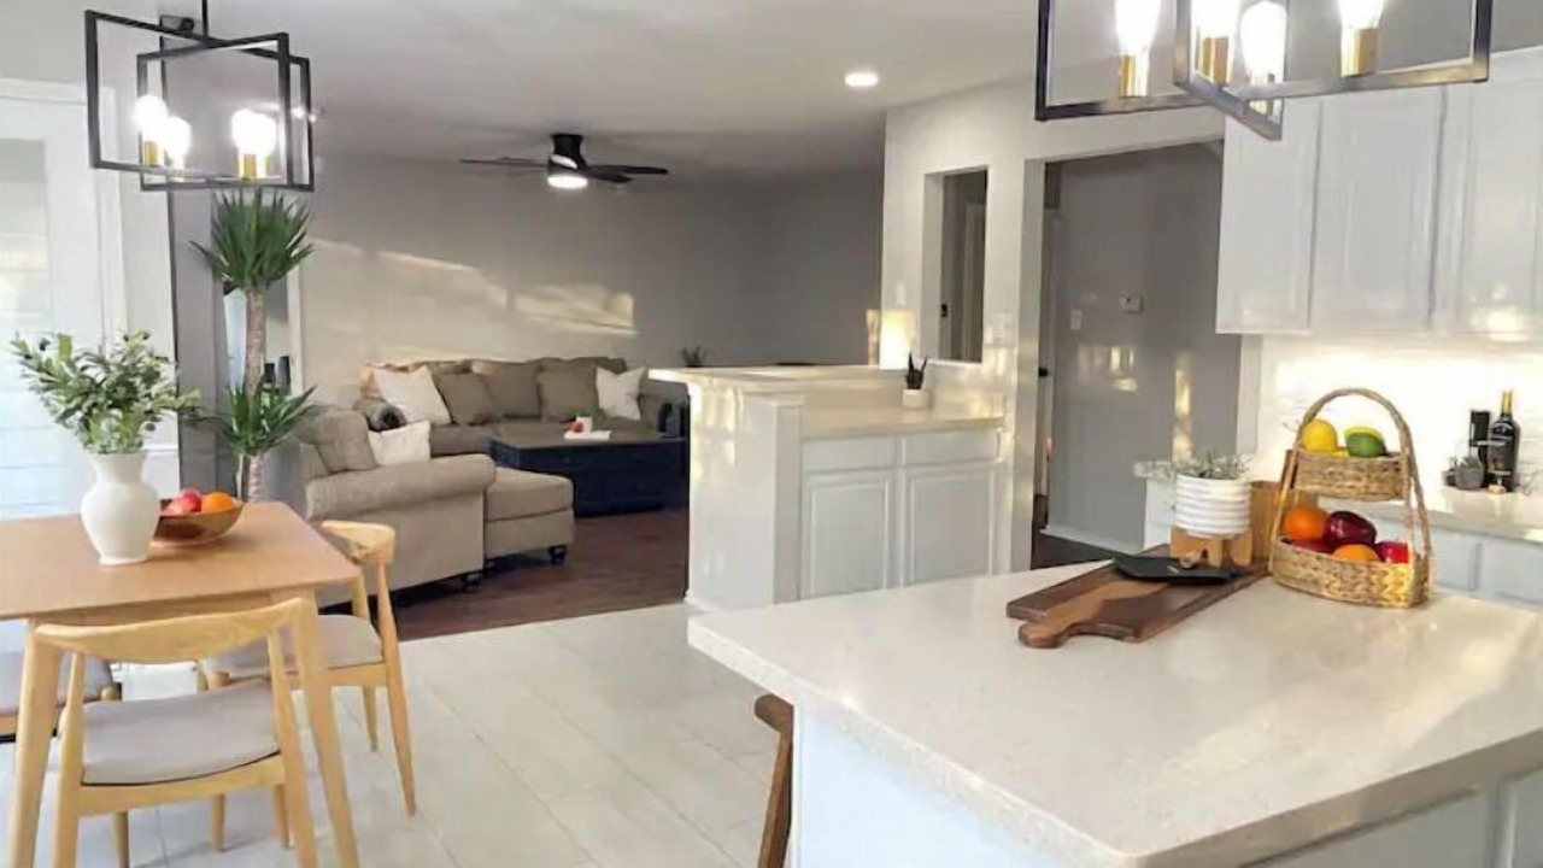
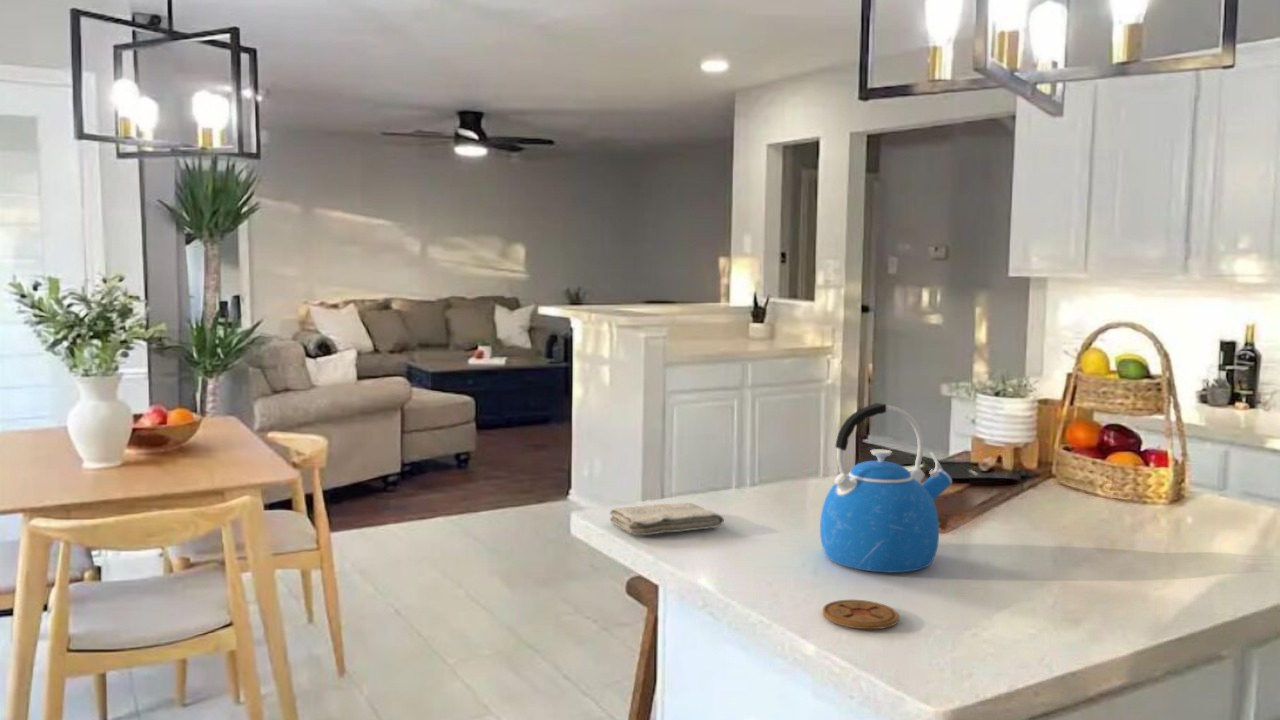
+ coaster (860, 613)
+ kettle (892, 480)
+ washcloth (664, 516)
